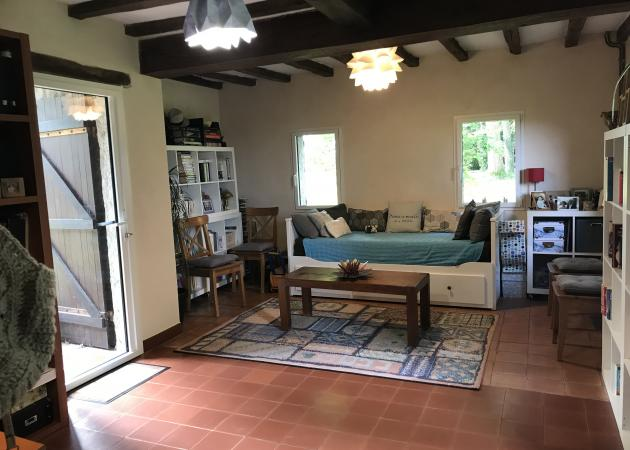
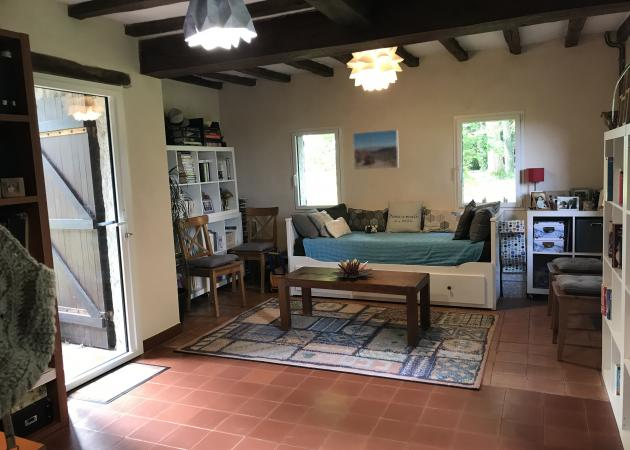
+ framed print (375, 150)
